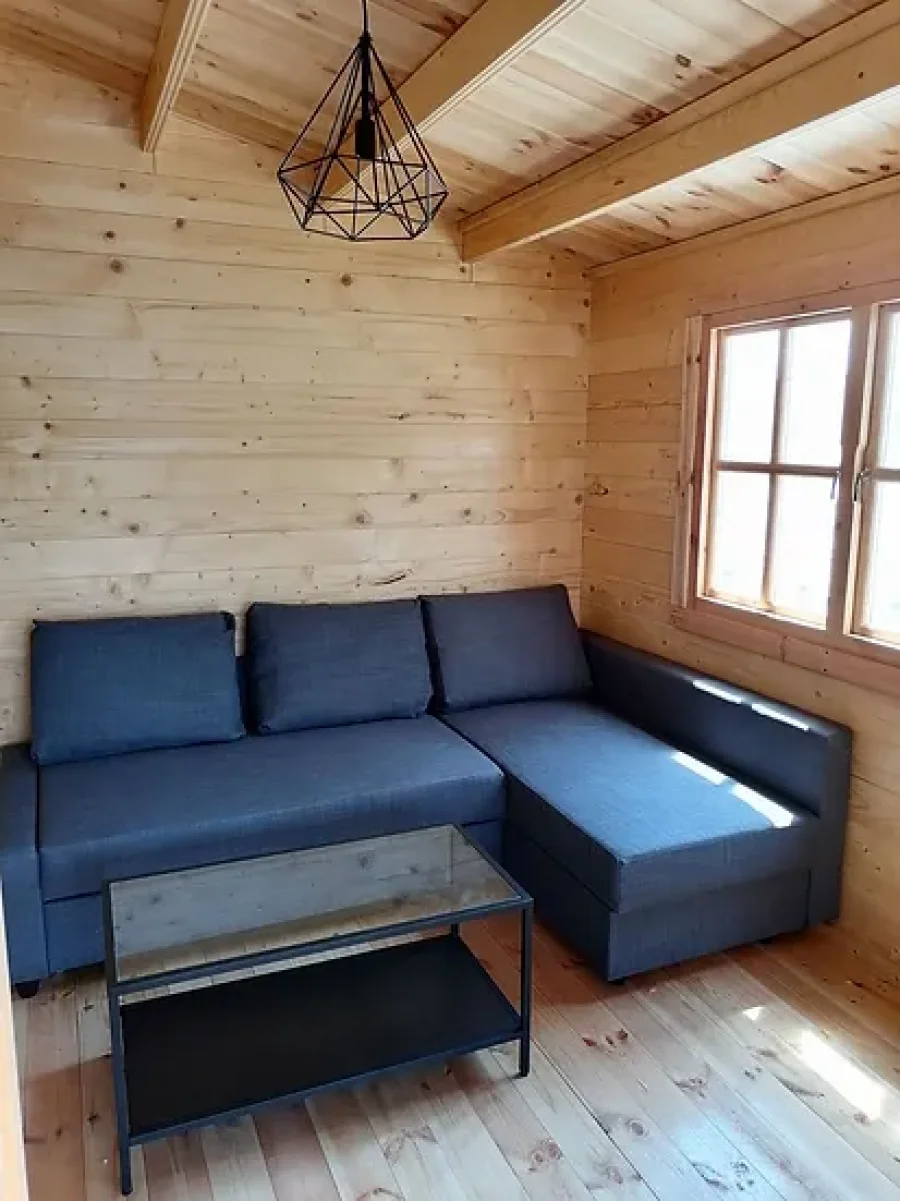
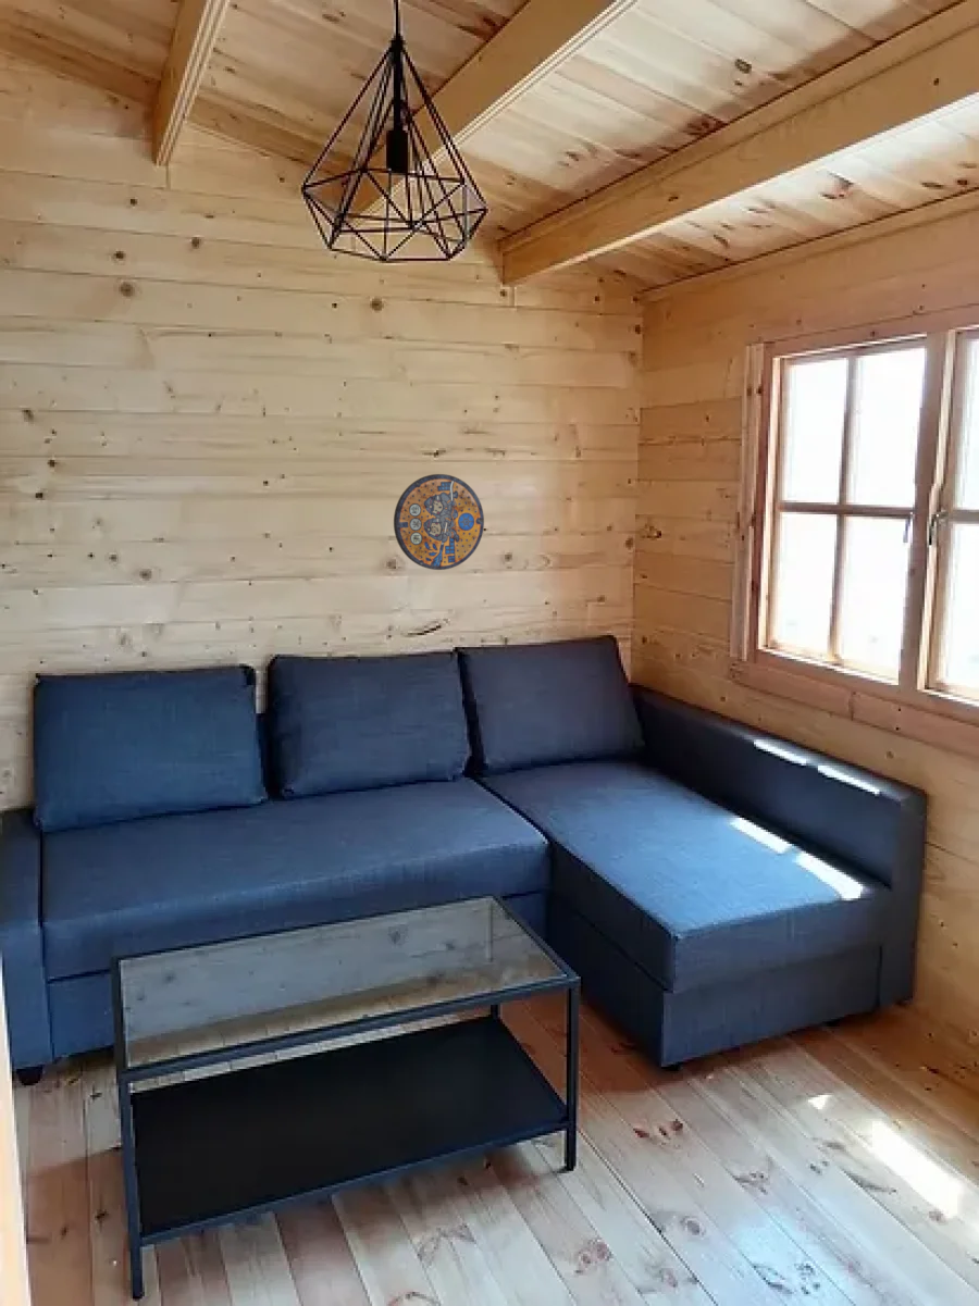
+ manhole cover (439, 522)
